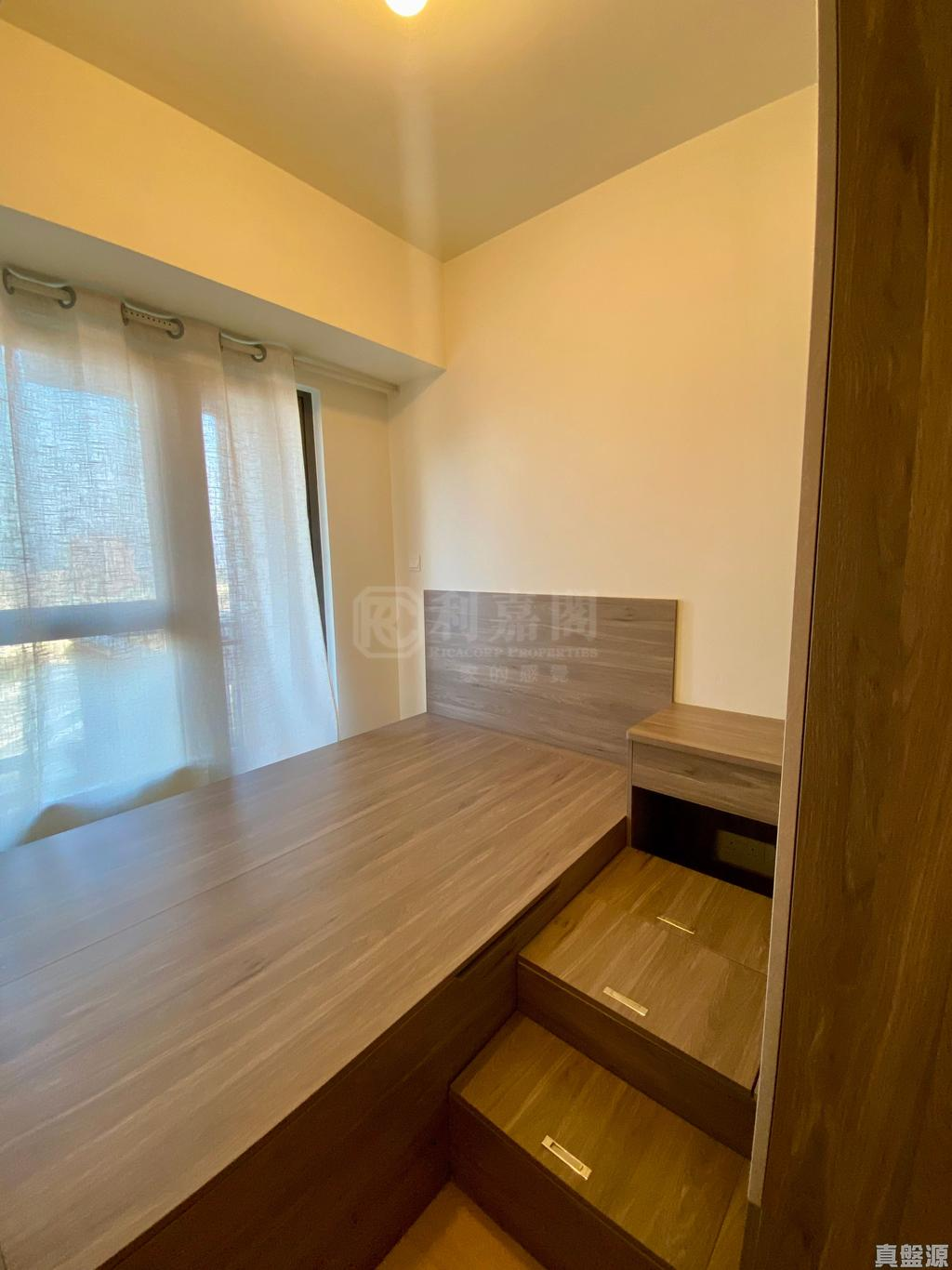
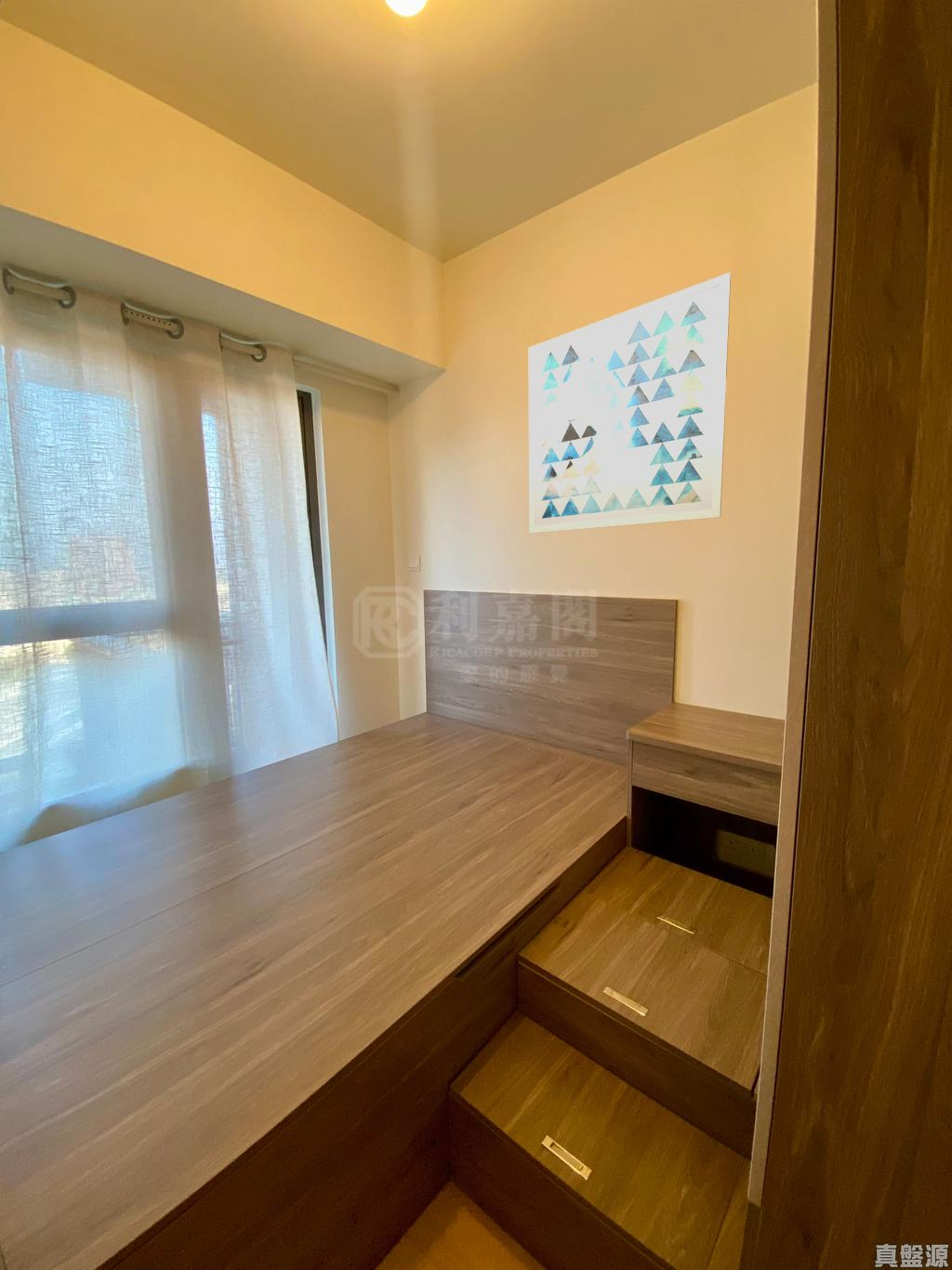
+ wall art (615, 423)
